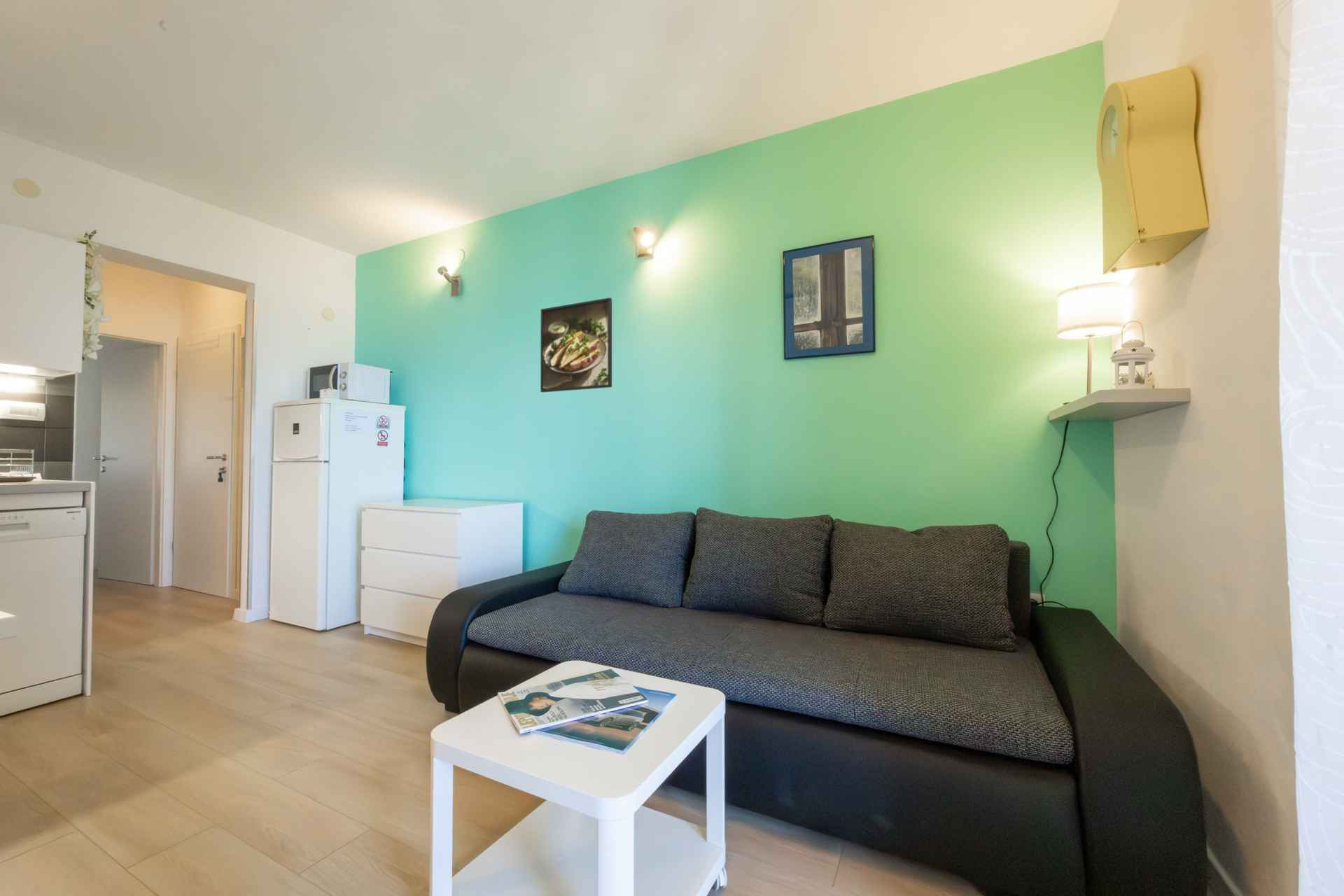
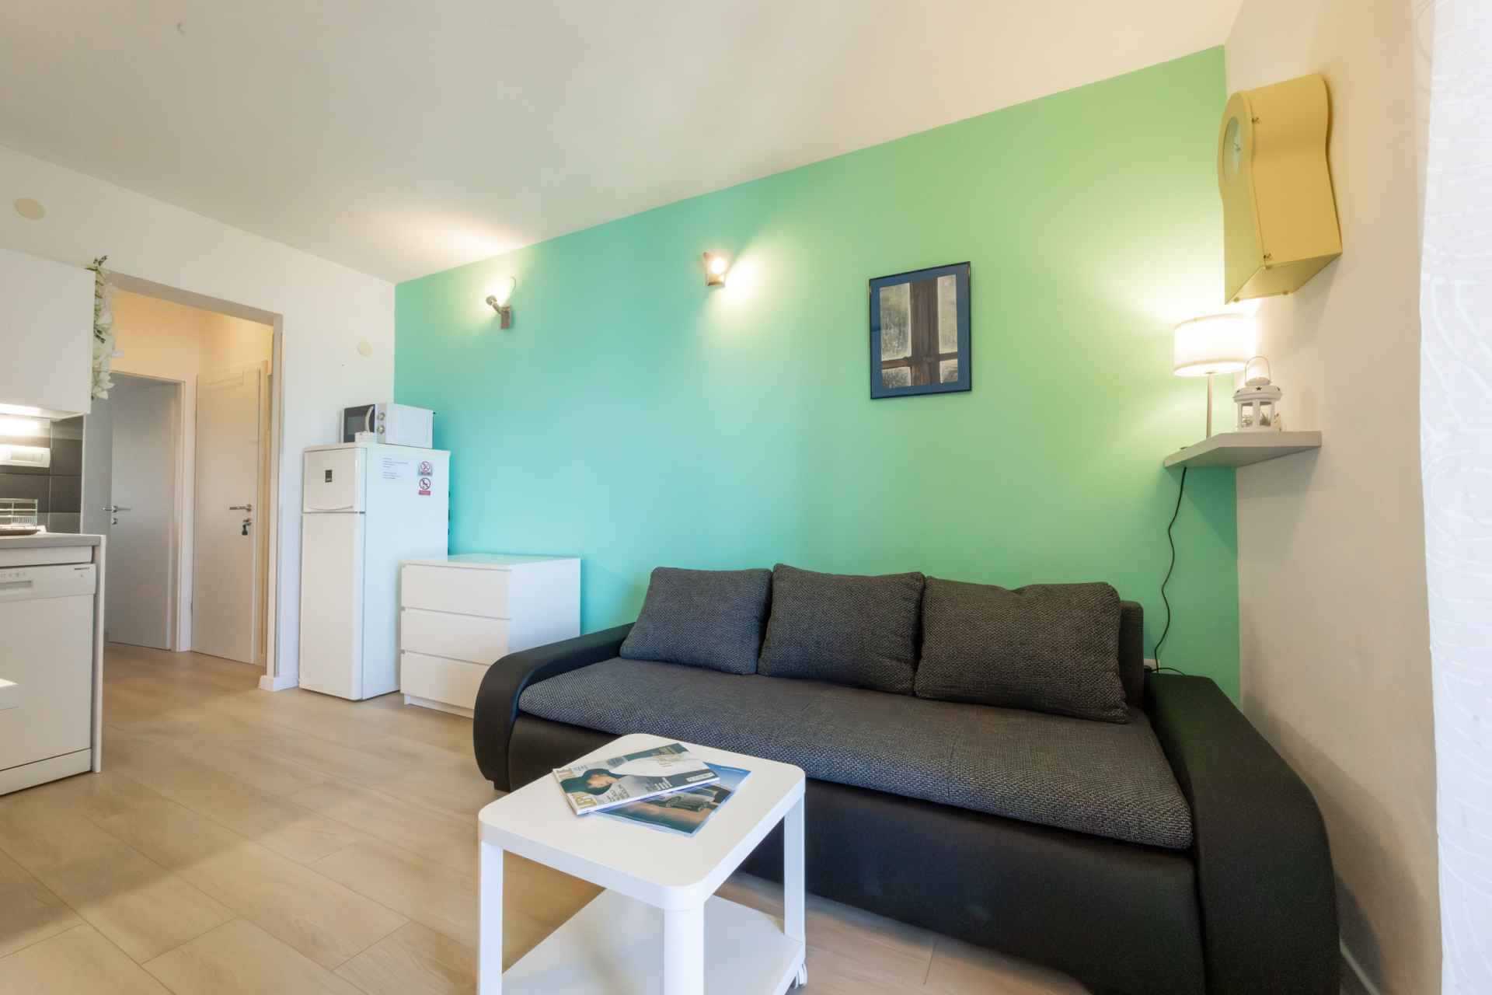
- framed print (575, 346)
